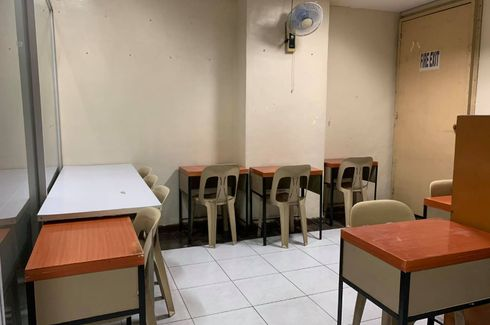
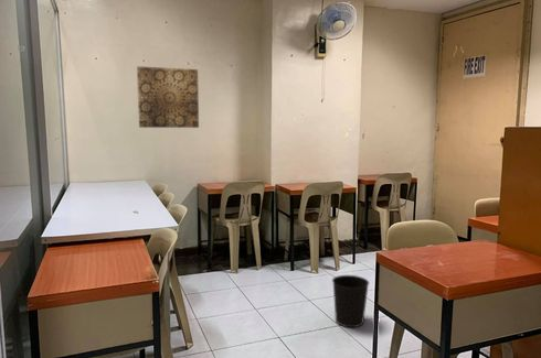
+ wastebasket (349, 301)
+ wall art (168, 98)
